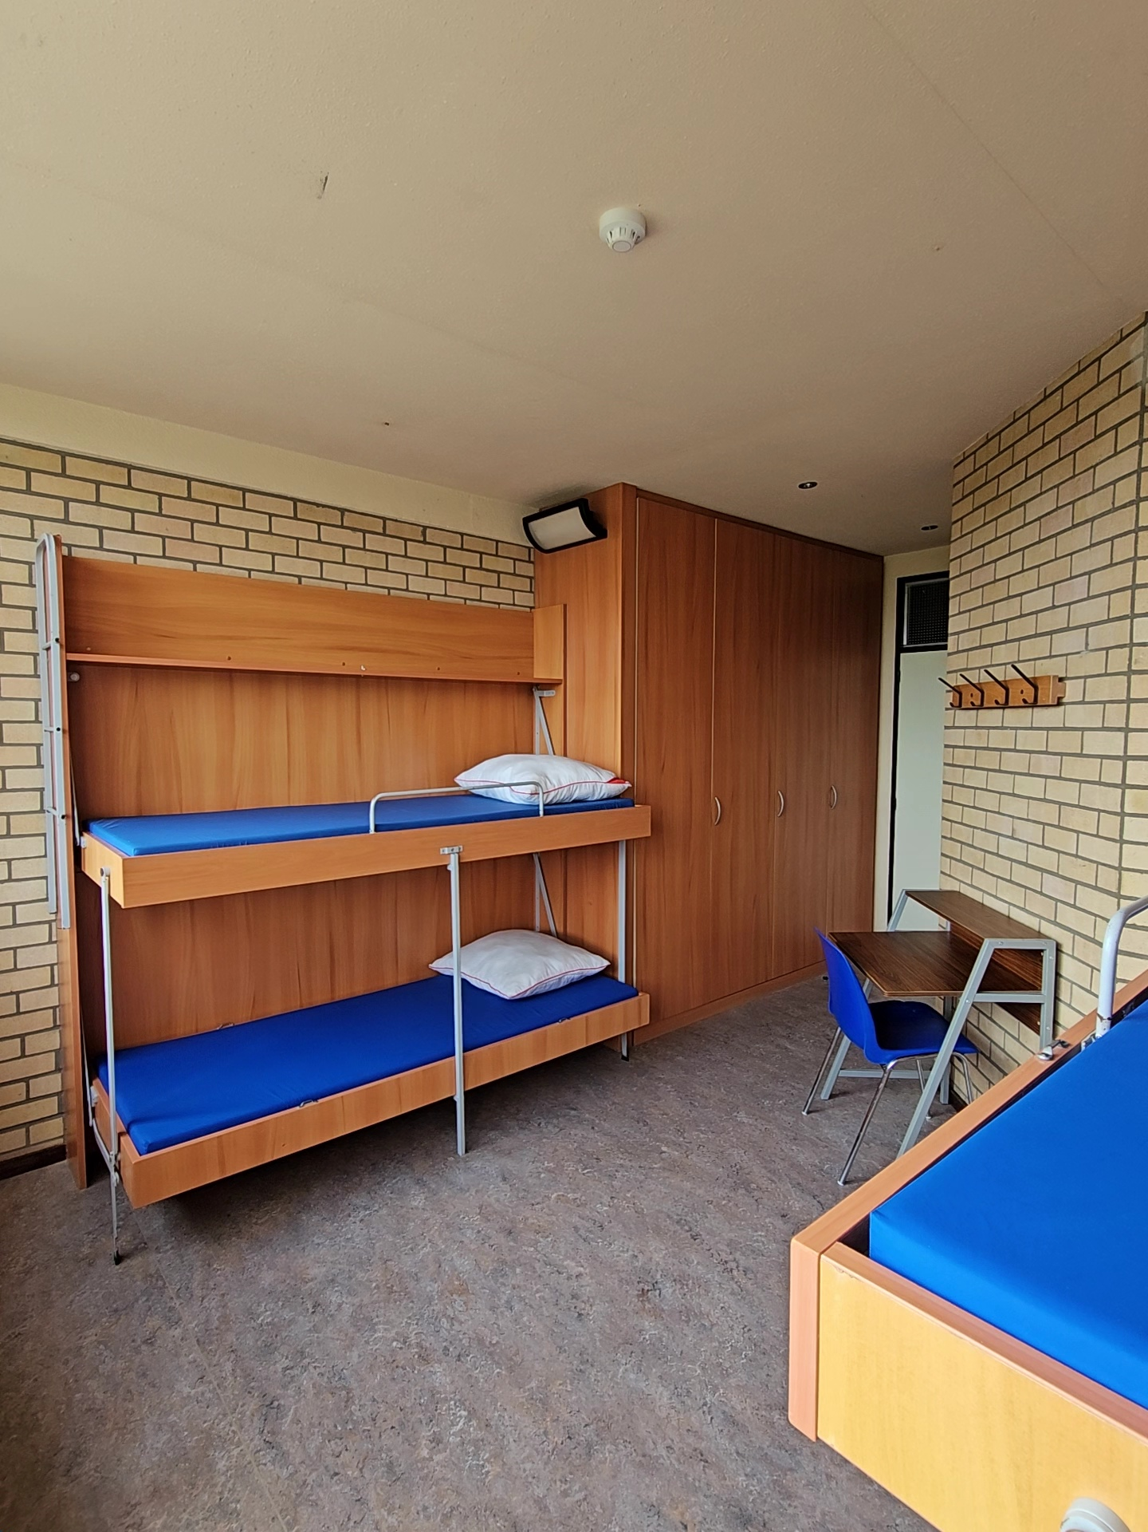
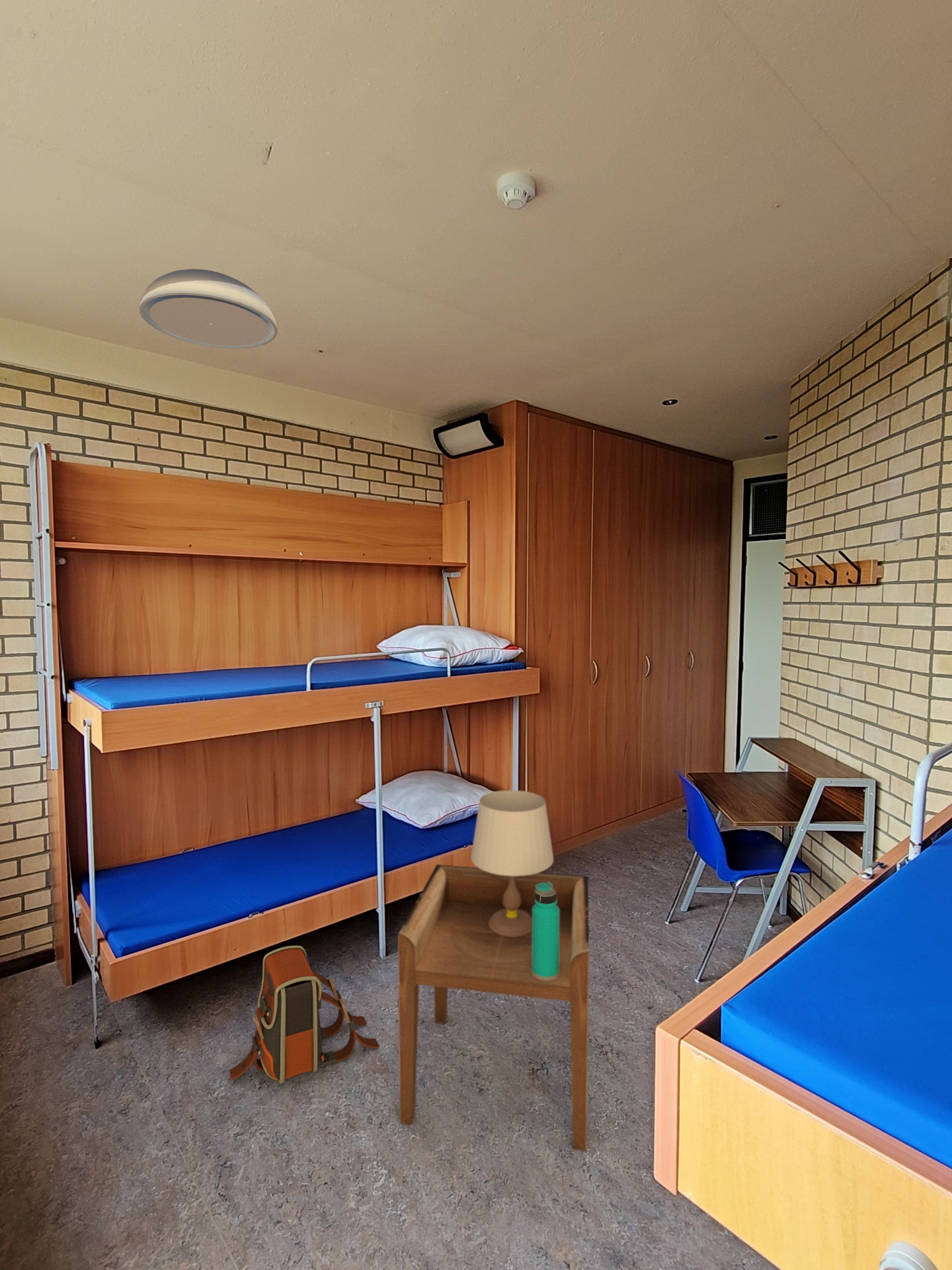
+ backpack (303, 1007)
+ water bottle (545, 927)
+ table lamp (512, 861)
+ side table (501, 989)
+ dome light (210, 302)
